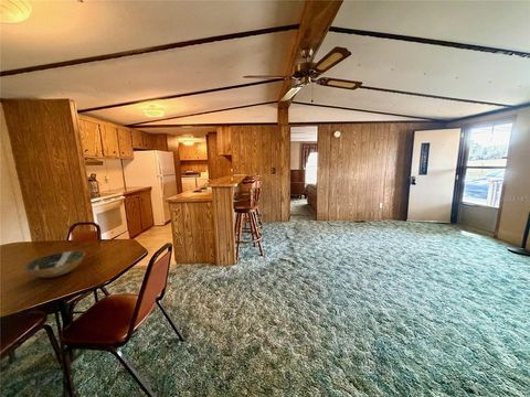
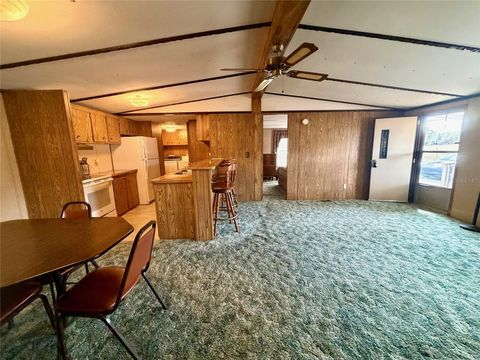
- bowl (57, 266)
